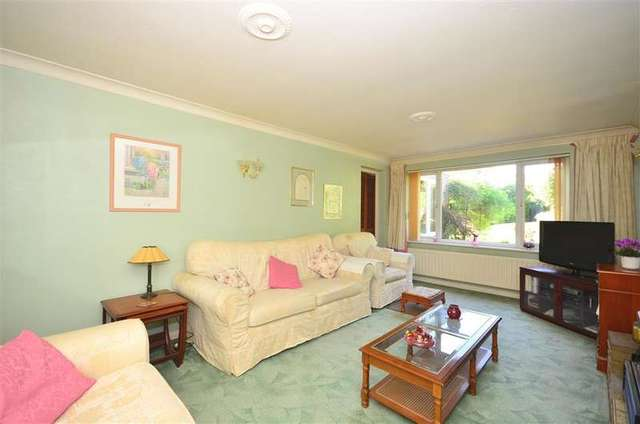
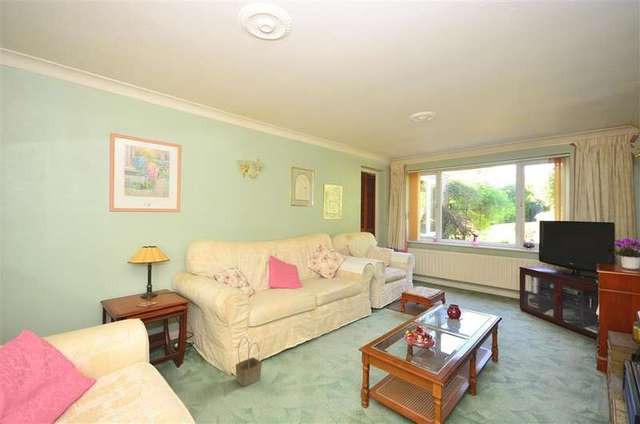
+ basket (248, 359)
